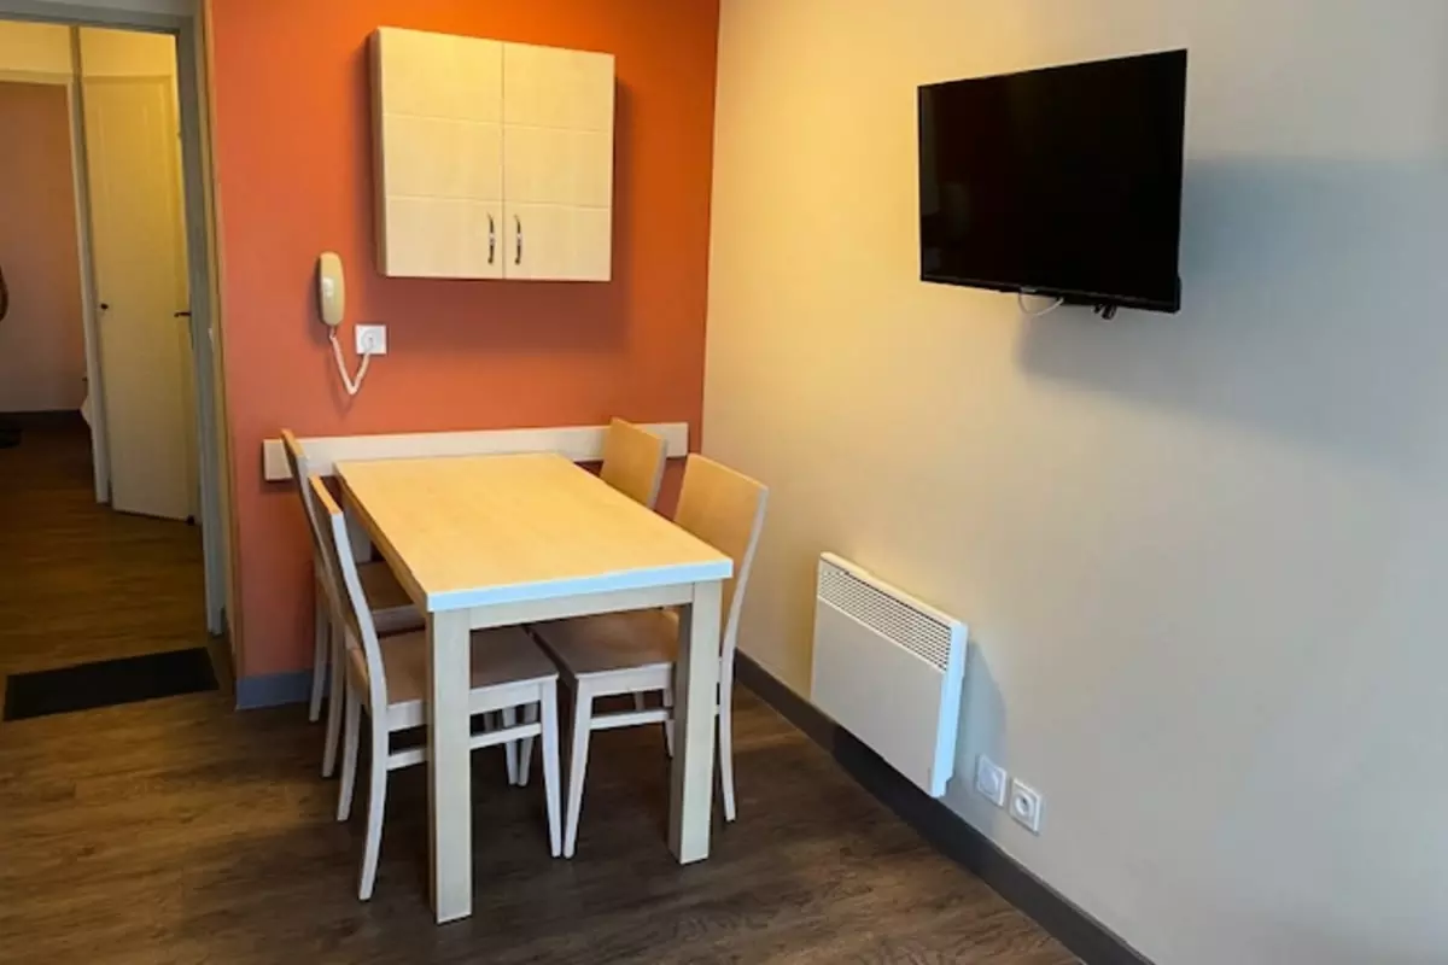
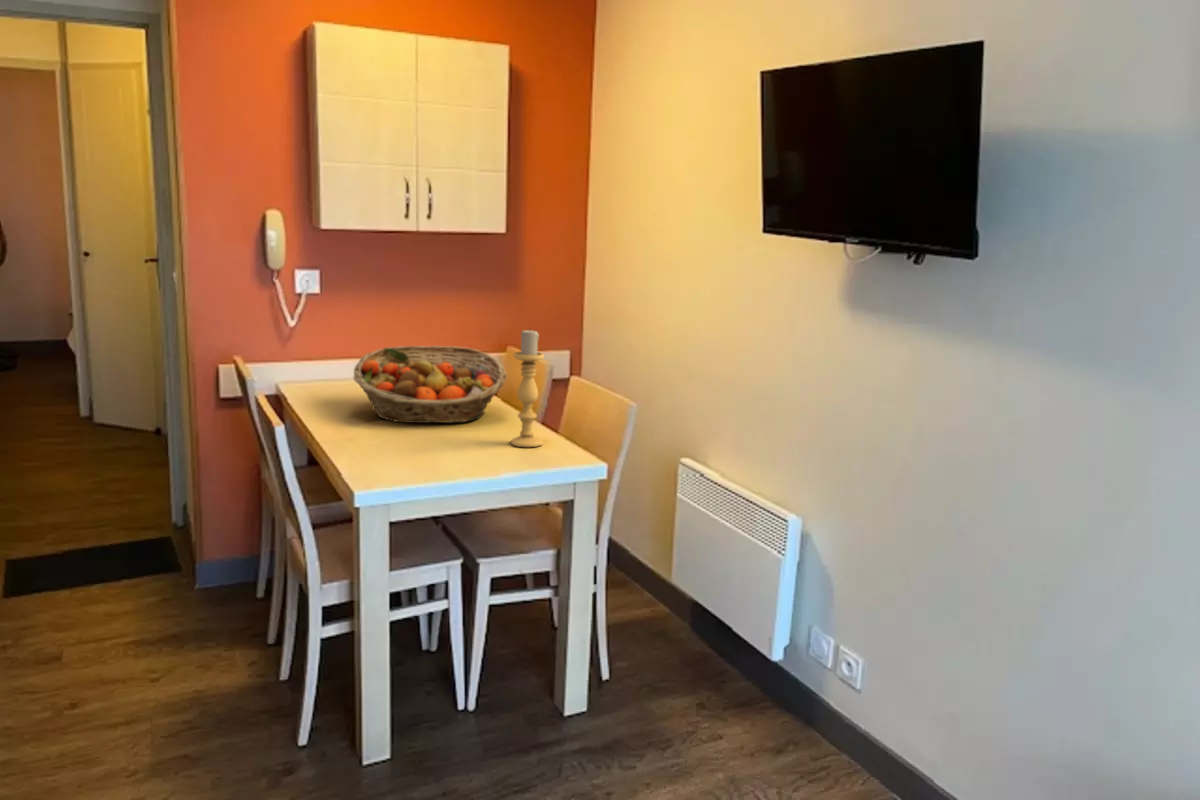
+ candle holder (528, 386)
+ fruit basket (430, 383)
